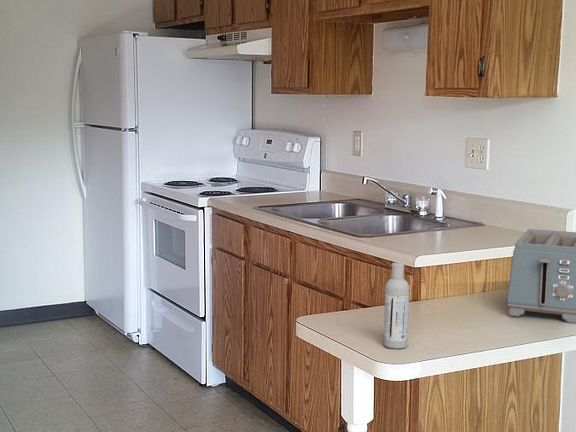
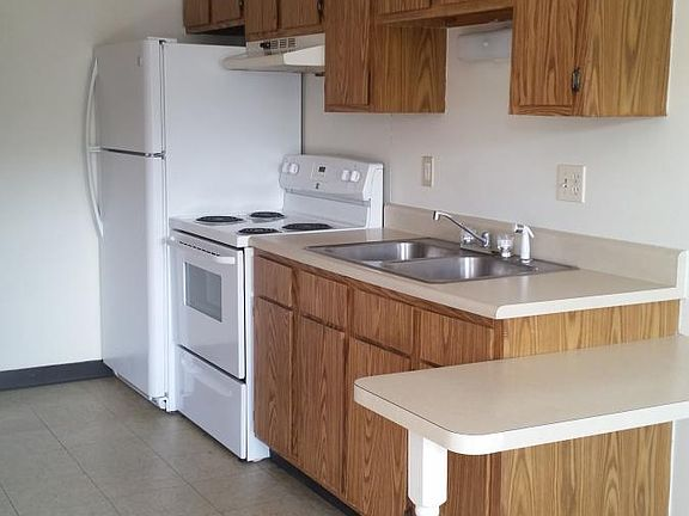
- toaster (549, 274)
- bottle (396, 304)
